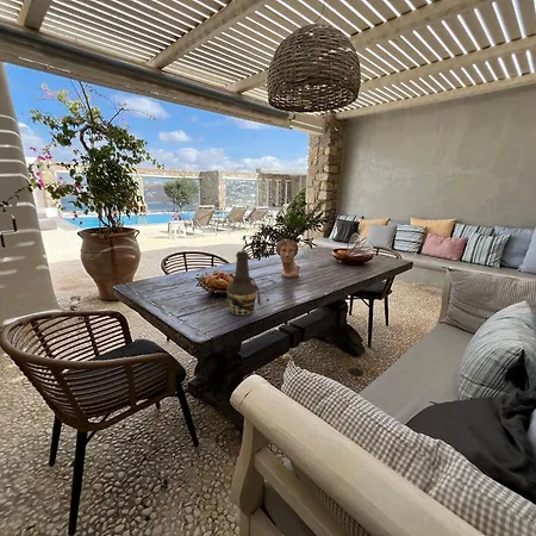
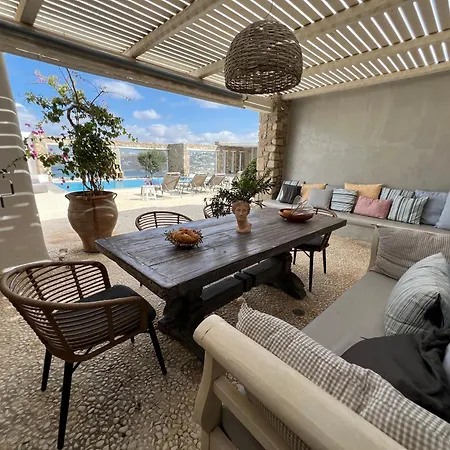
- bottle (243, 282)
